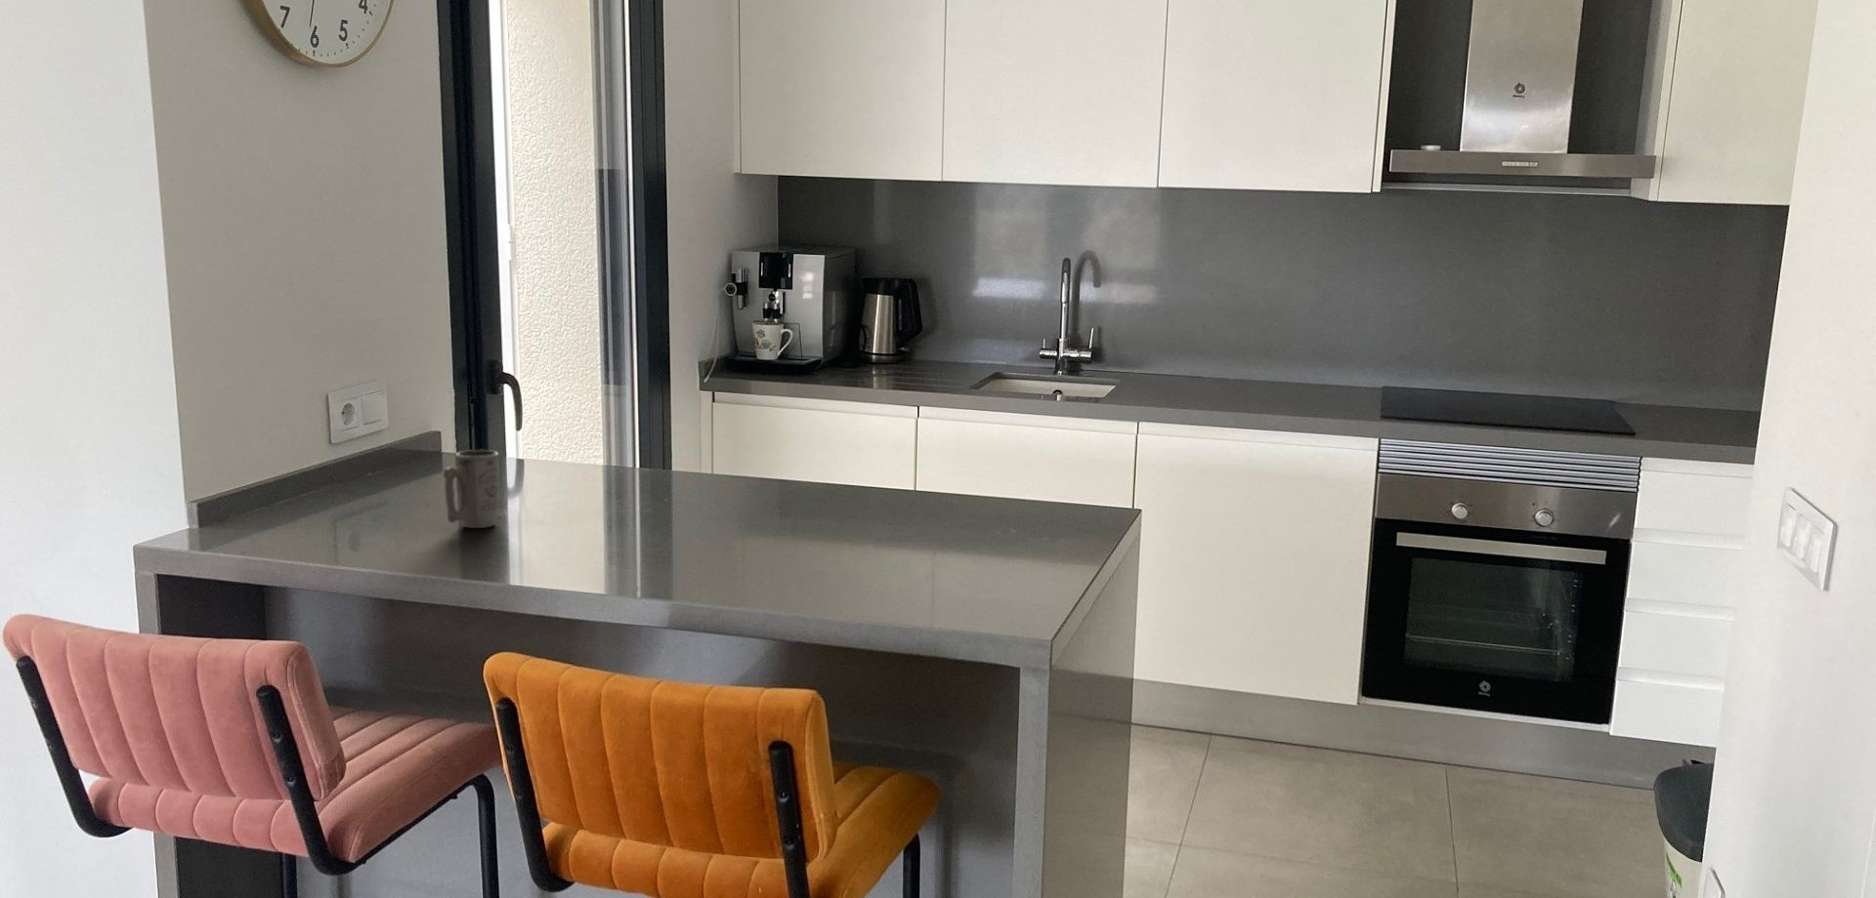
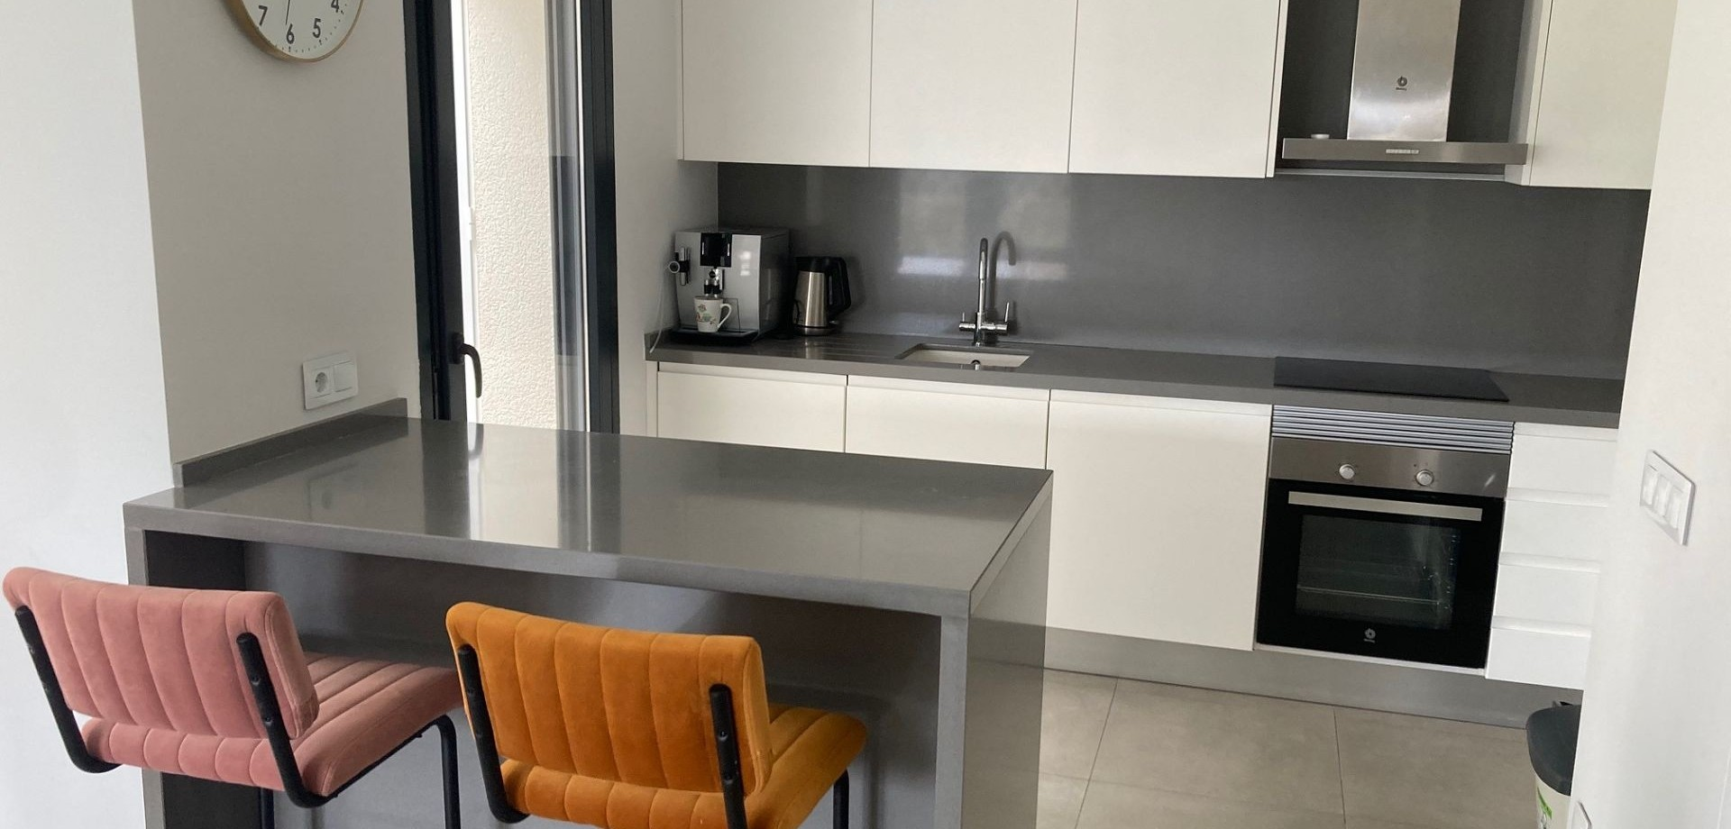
- mug (471, 490)
